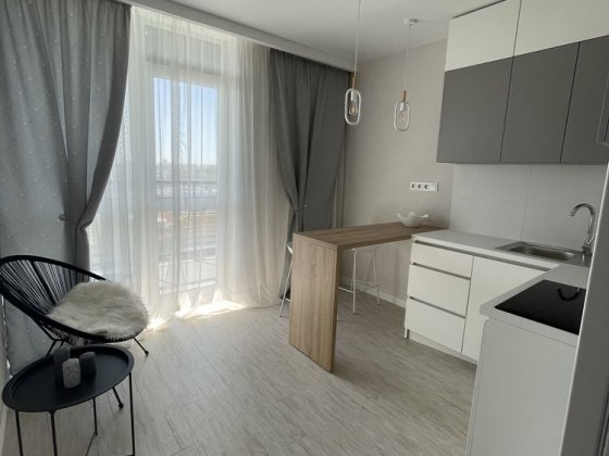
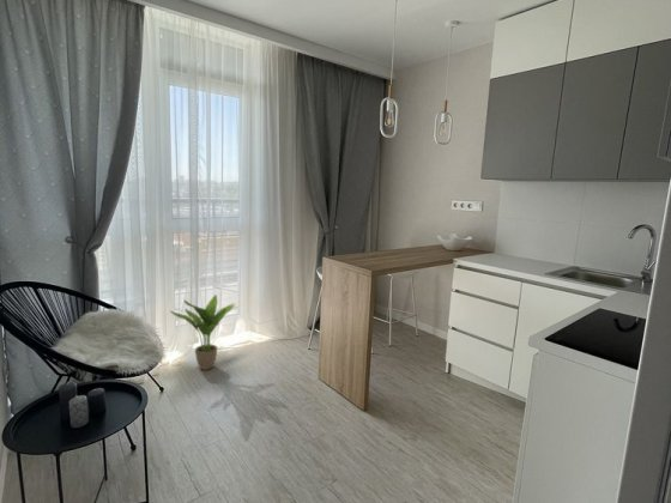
+ potted plant (210, 332)
